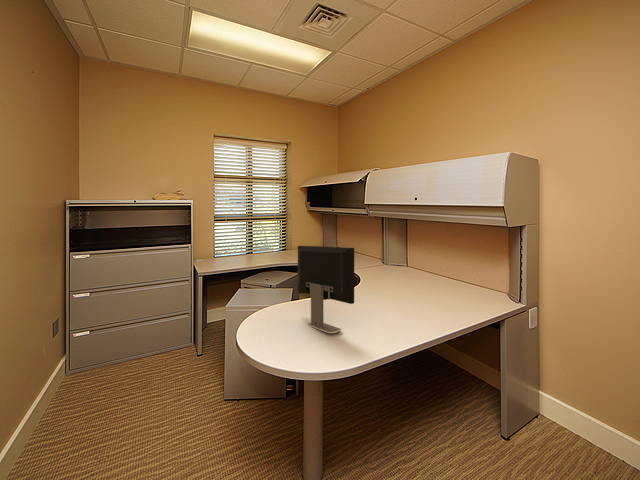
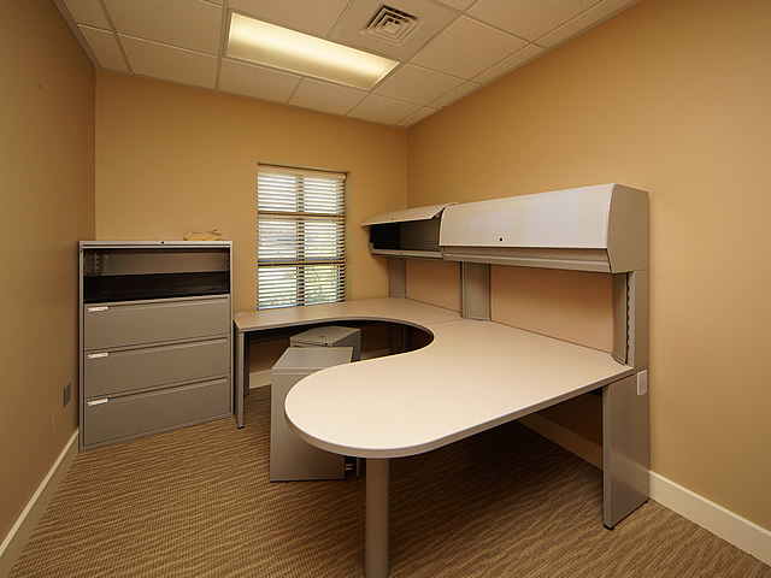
- computer monitor (321, 286)
